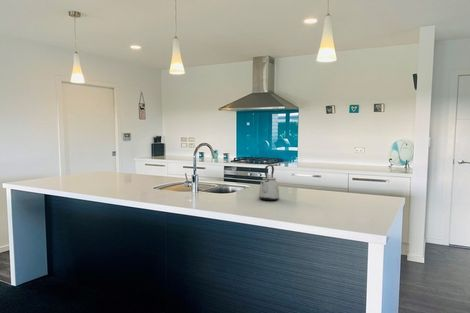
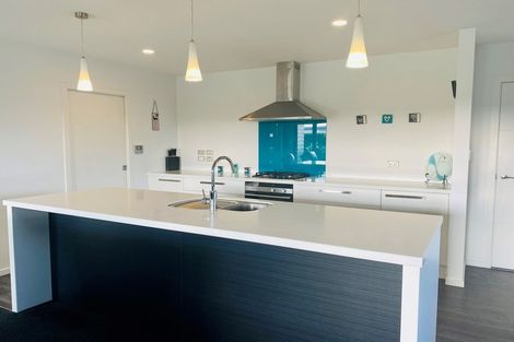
- kettle (267, 182)
